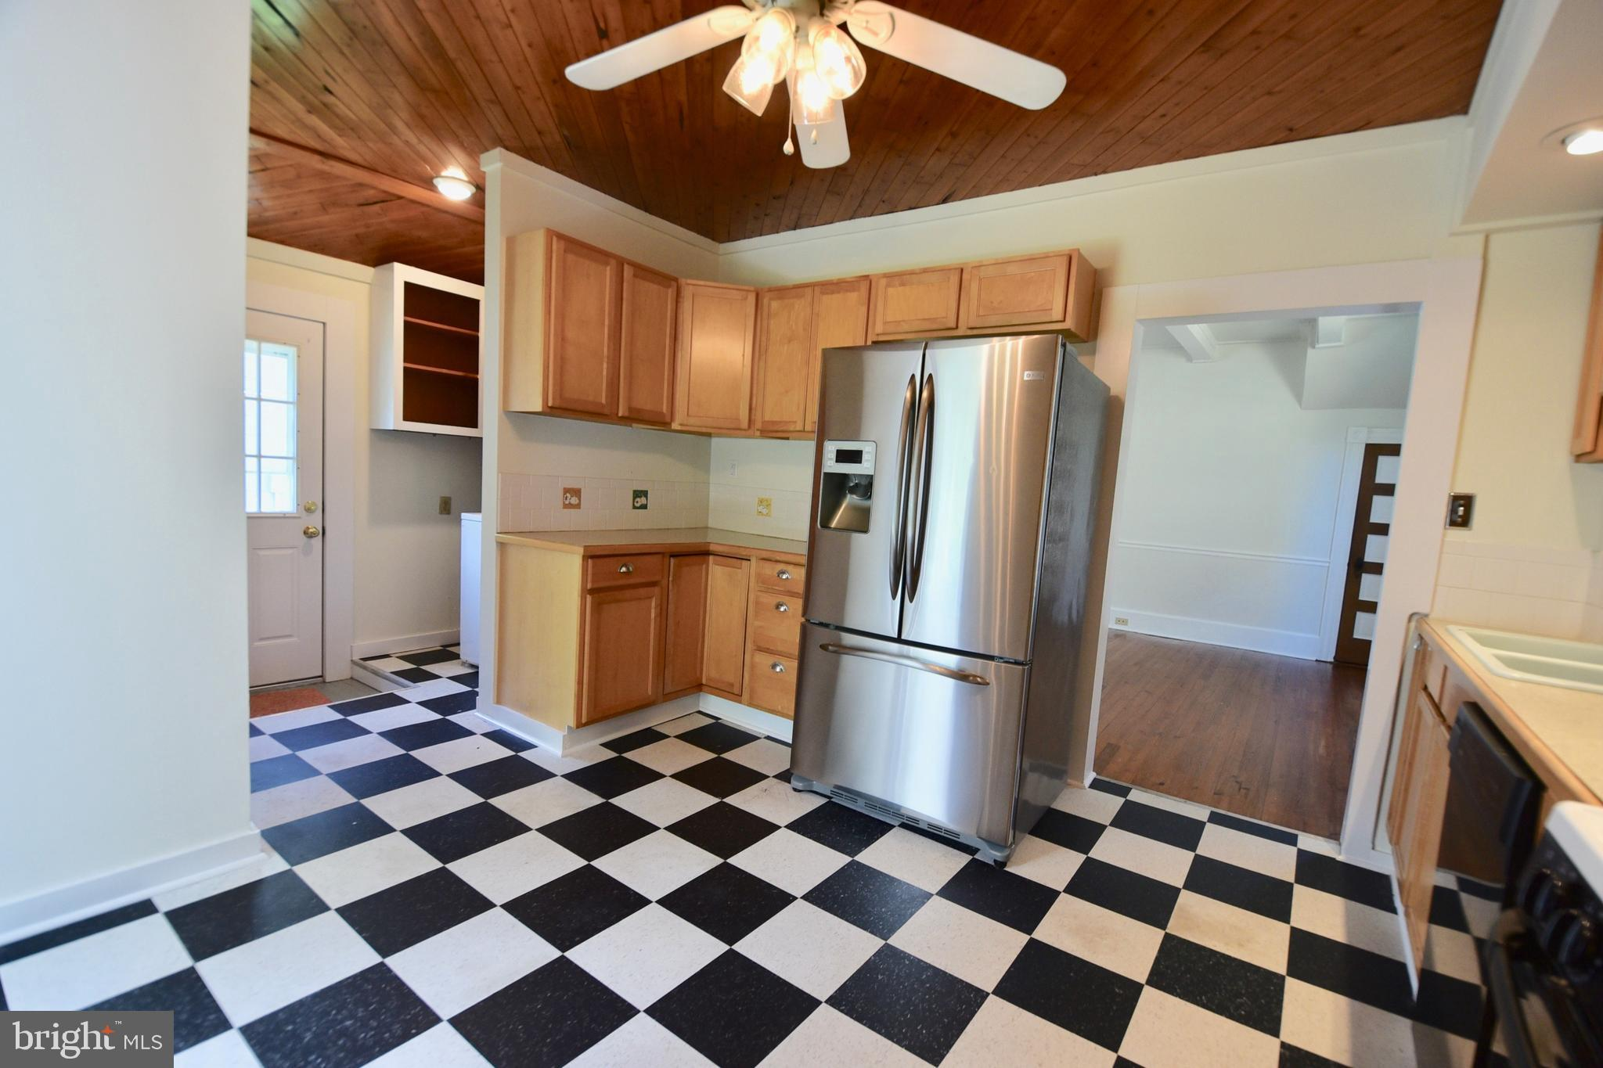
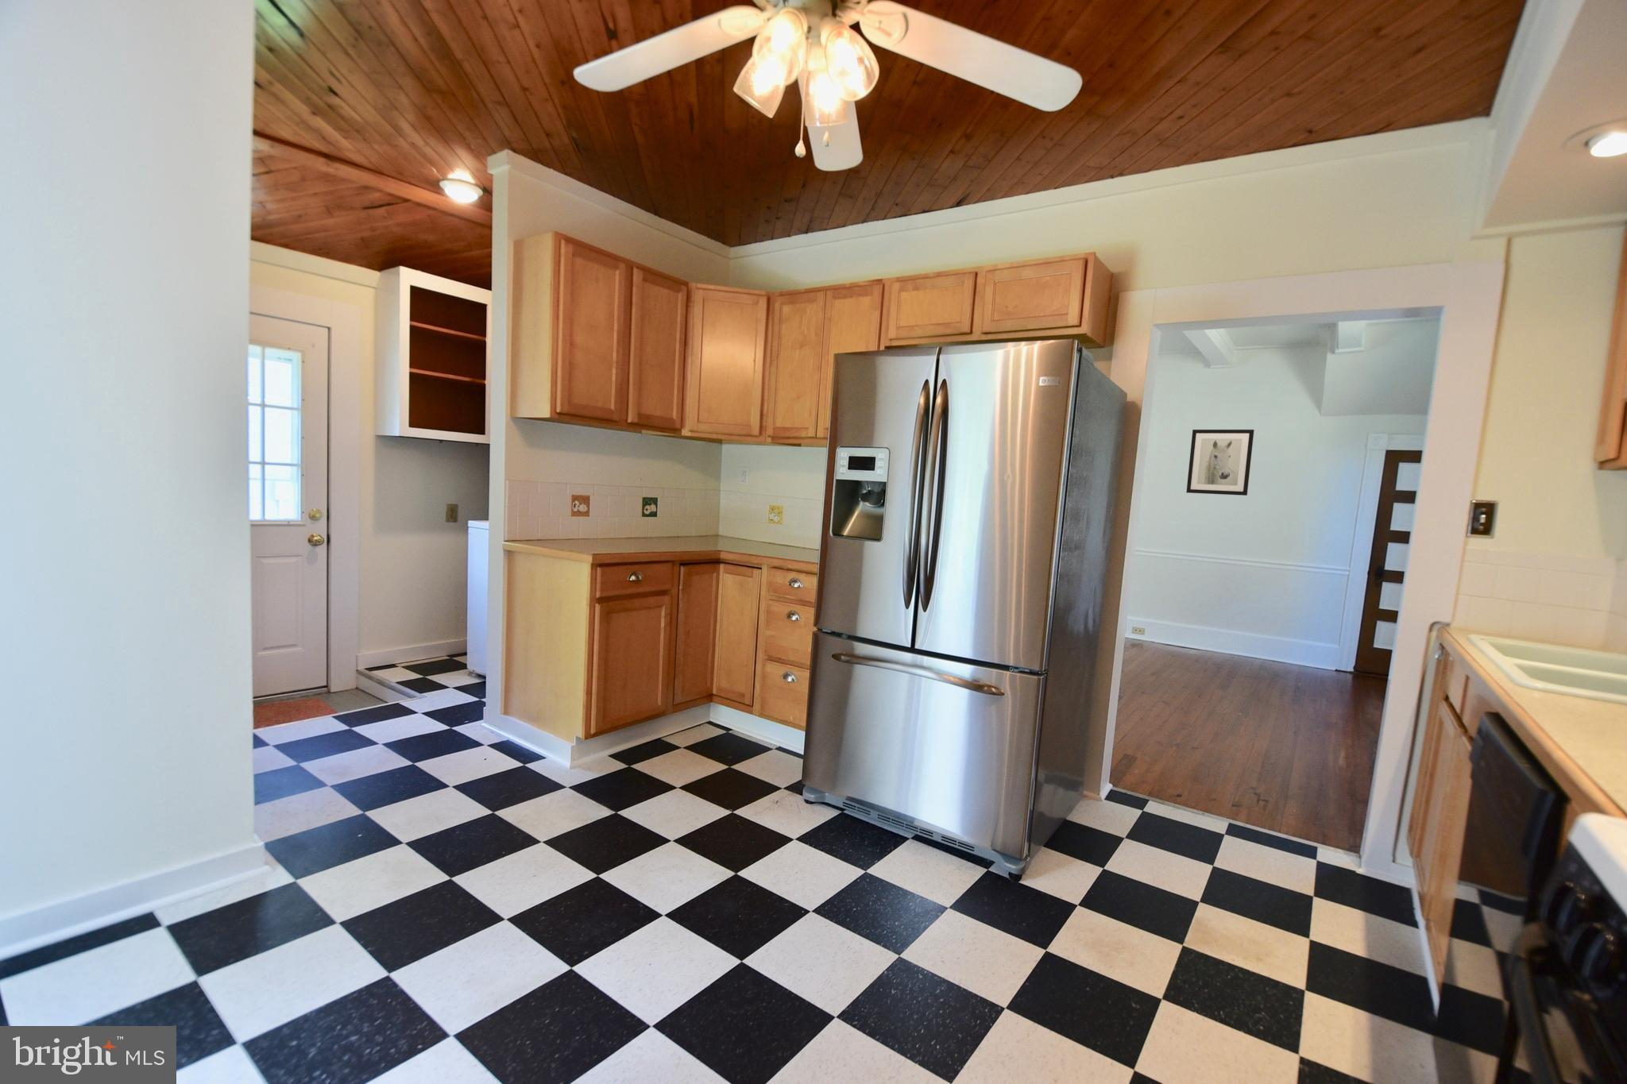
+ wall art (1219, 461)
